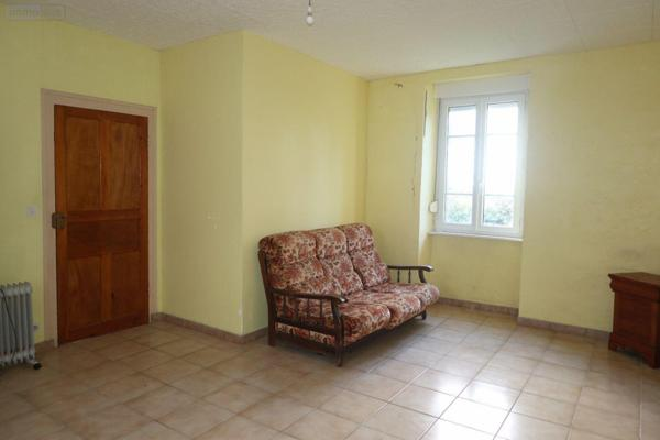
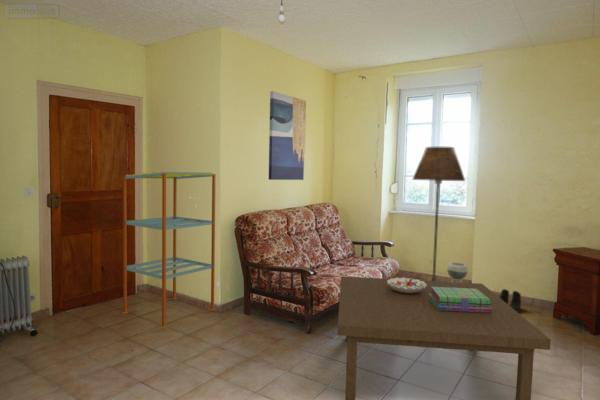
+ stack of books (458, 299)
+ boots (507, 300)
+ planter (457, 275)
+ coffee table (421, 337)
+ wall art (288, 138)
+ floor lamp (436, 221)
+ decorative bowl (406, 286)
+ shelving unit (173, 243)
